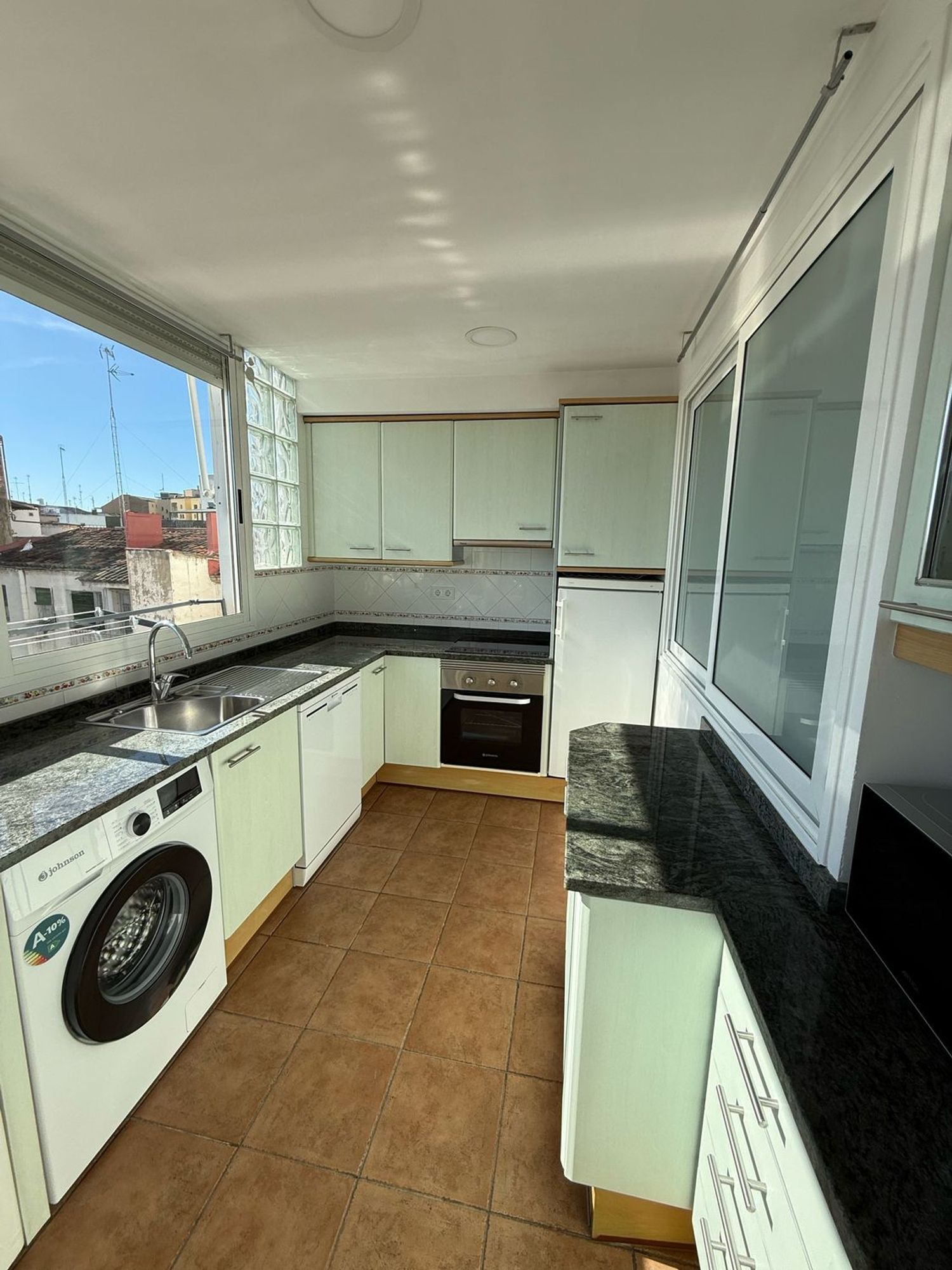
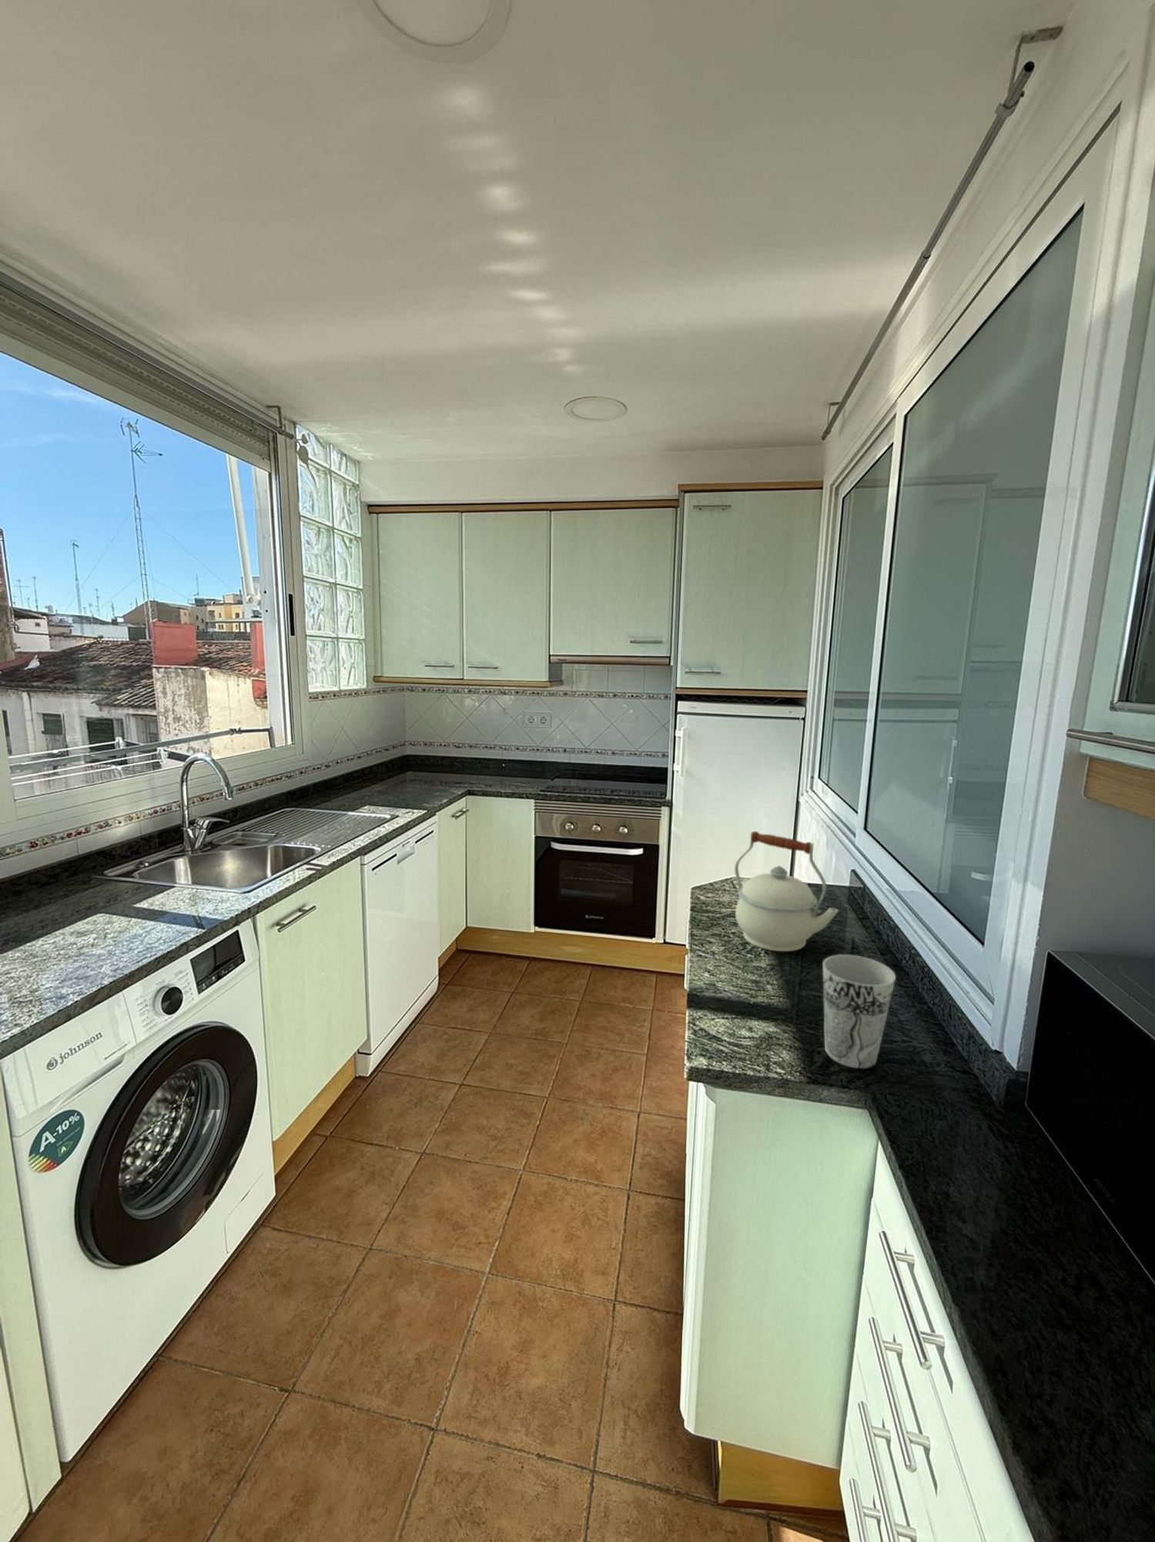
+ kettle (784, 890)
+ cup (854, 1011)
